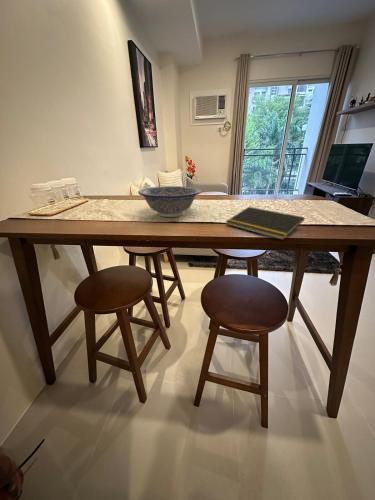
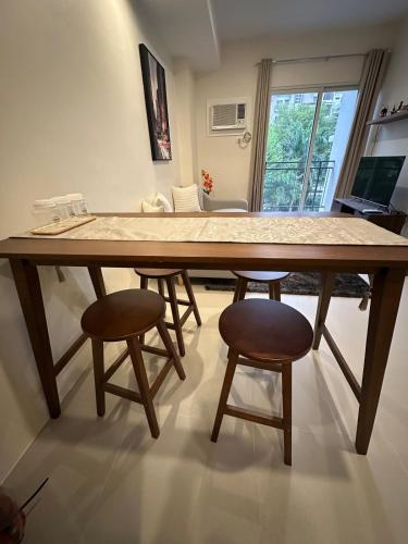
- notepad (263, 221)
- decorative bowl (170, 202)
